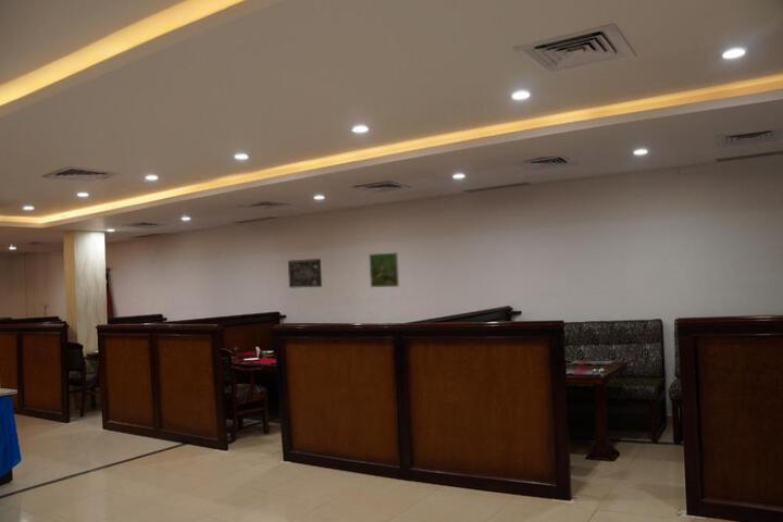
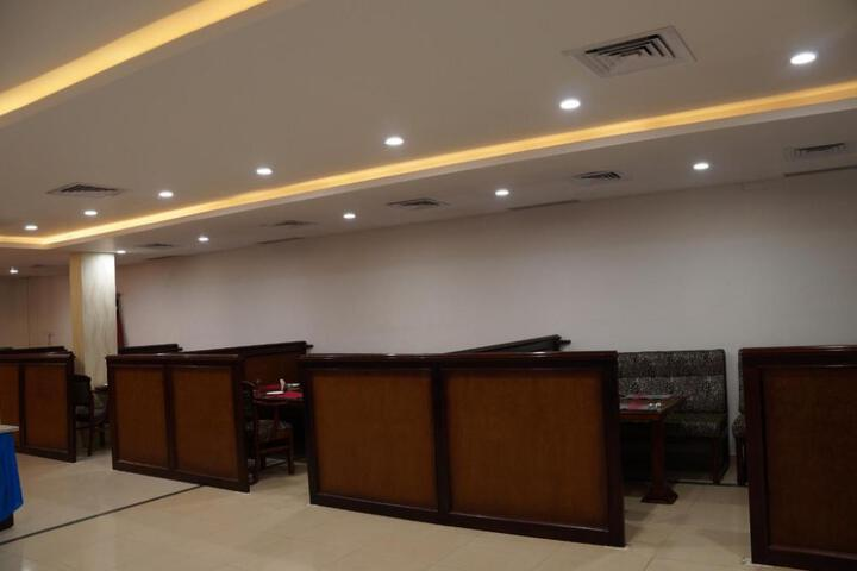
- wall art (304, 273)
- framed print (384, 270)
